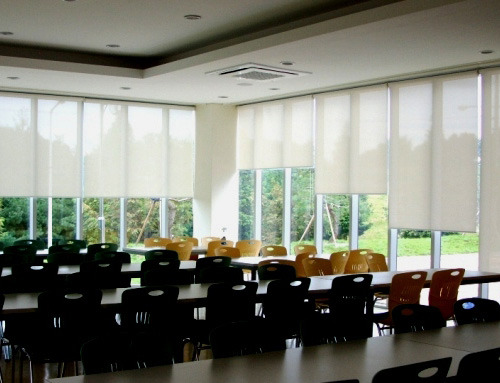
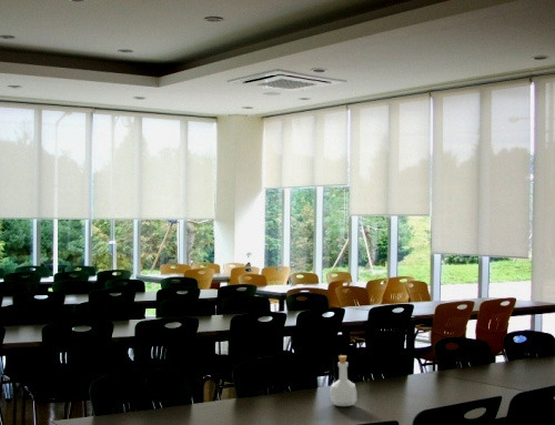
+ bottle (343, 380)
